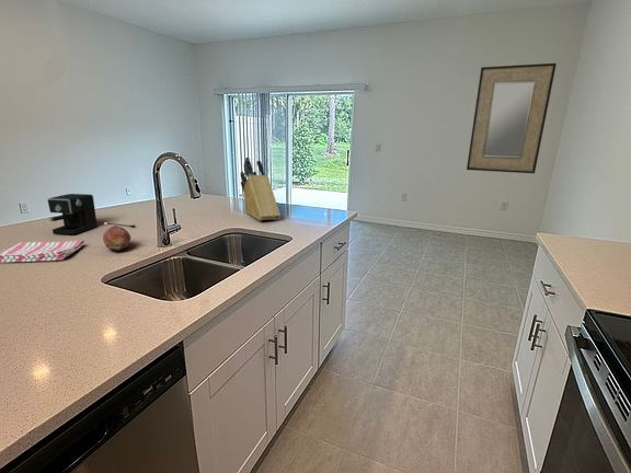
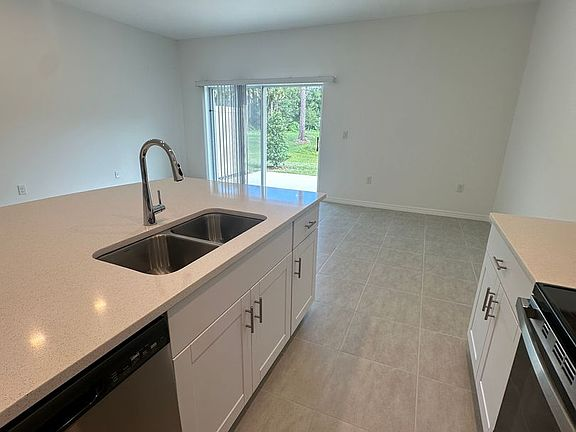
- fruit (117, 236)
- coffee maker (92, 214)
- home mirror (507, 120)
- knife block (259, 187)
- dish towel (39, 249)
